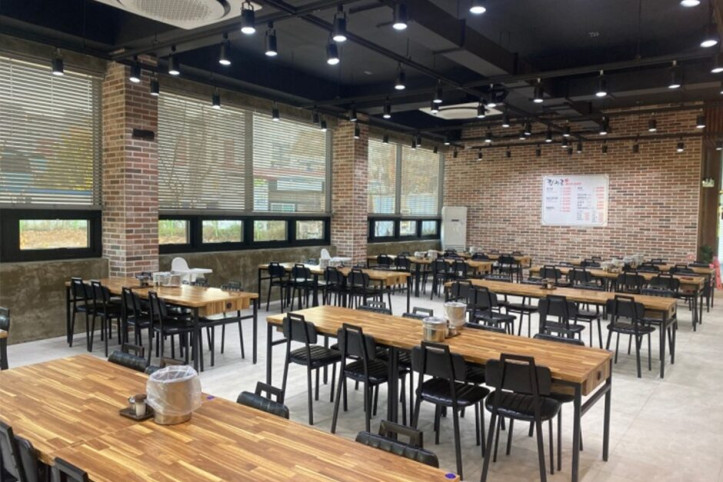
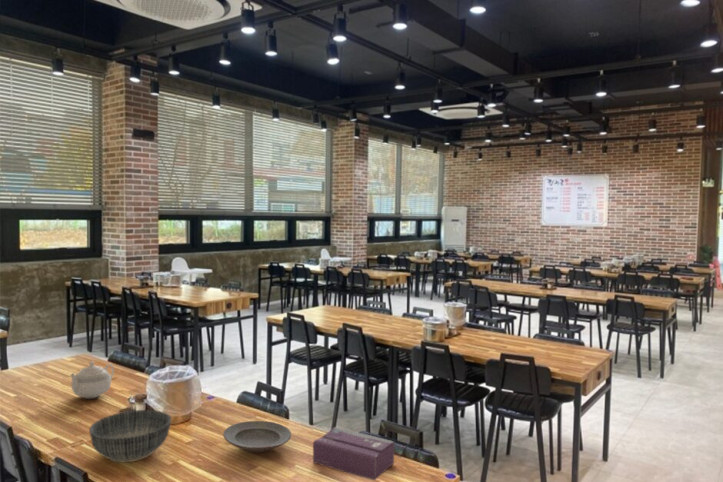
+ bowl (131, 438)
+ teapot (92, 378)
+ tissue box (353, 451)
+ plate (257, 439)
